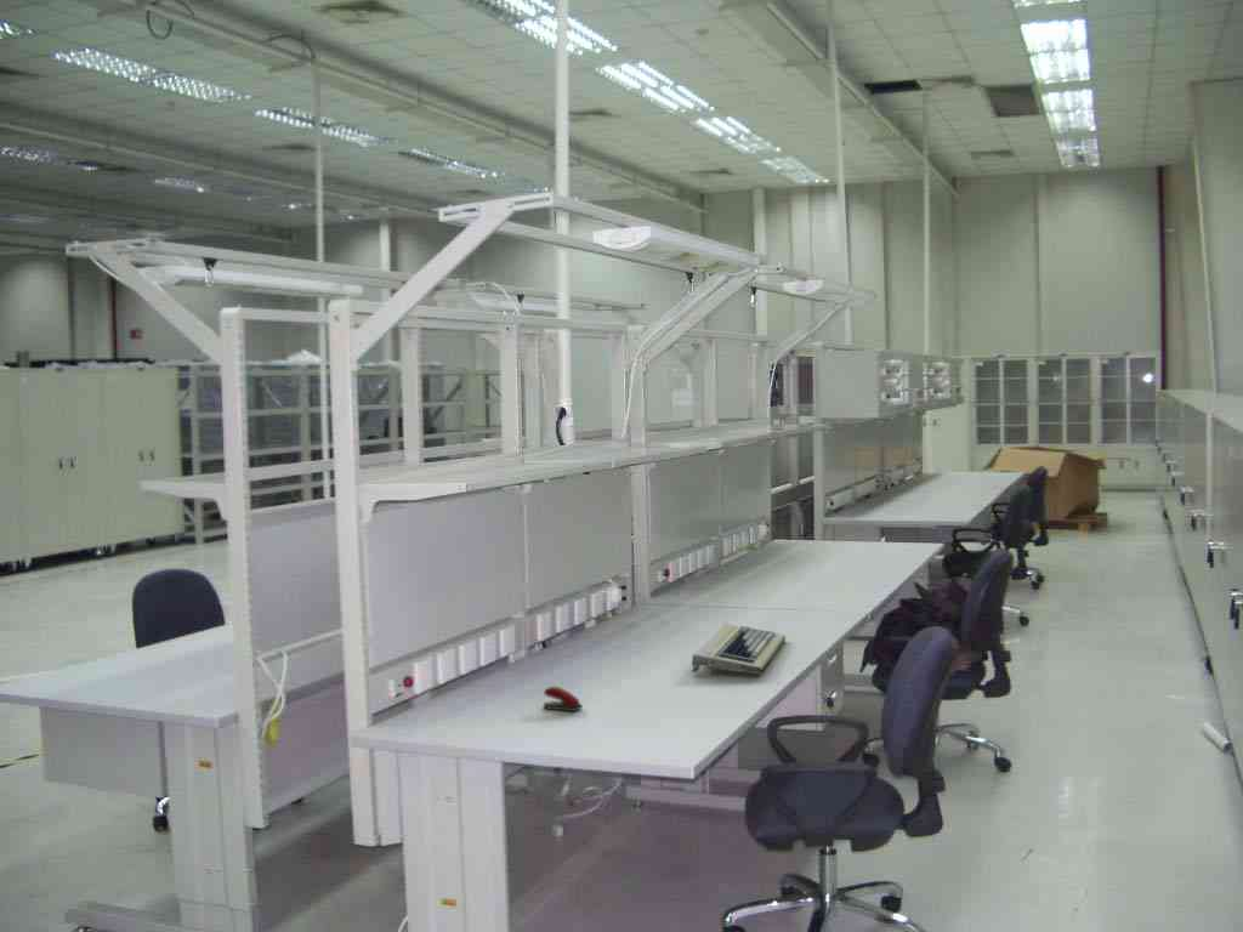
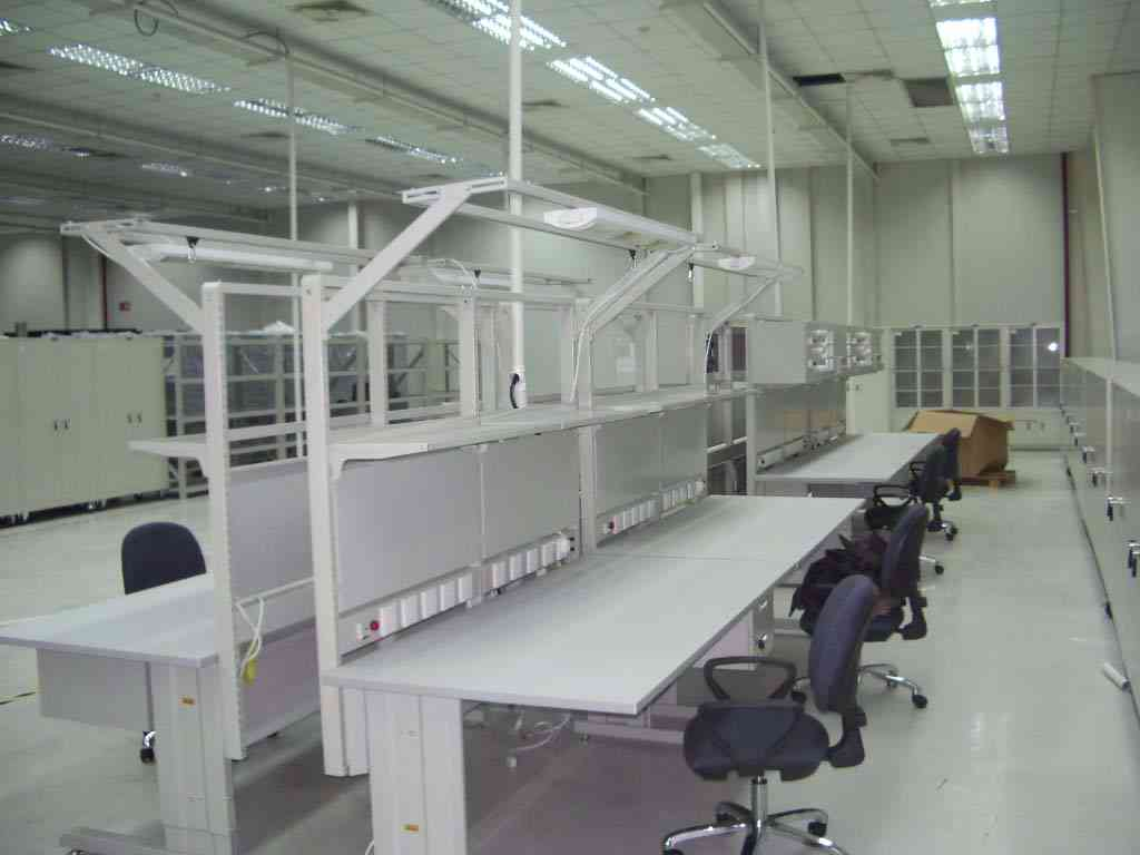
- stapler (561, 698)
- computer keyboard (740, 646)
